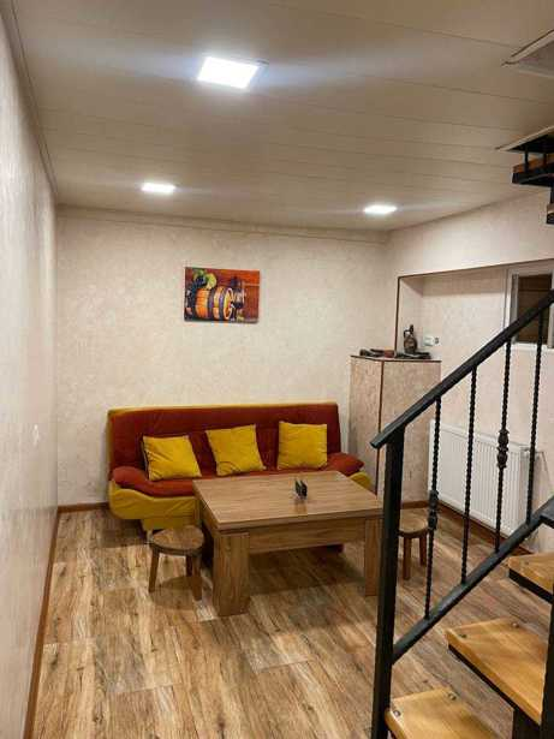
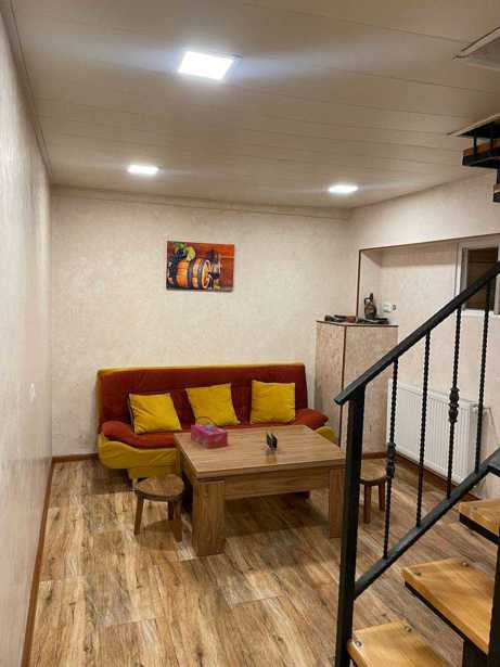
+ tissue box (208, 435)
